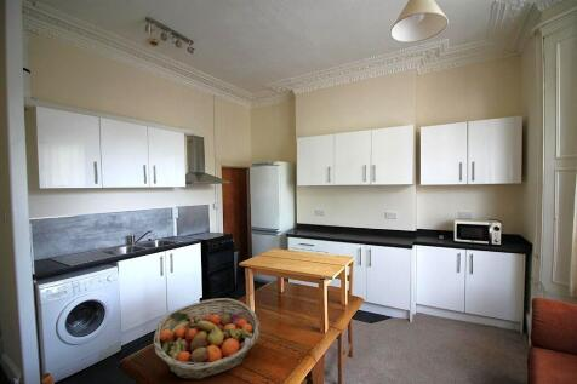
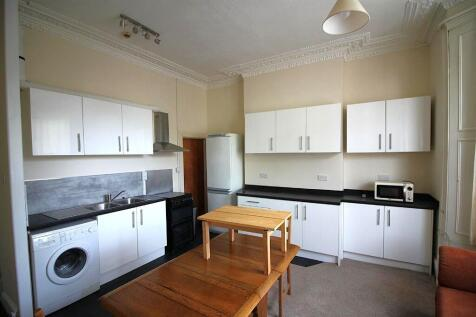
- fruit basket (210, 336)
